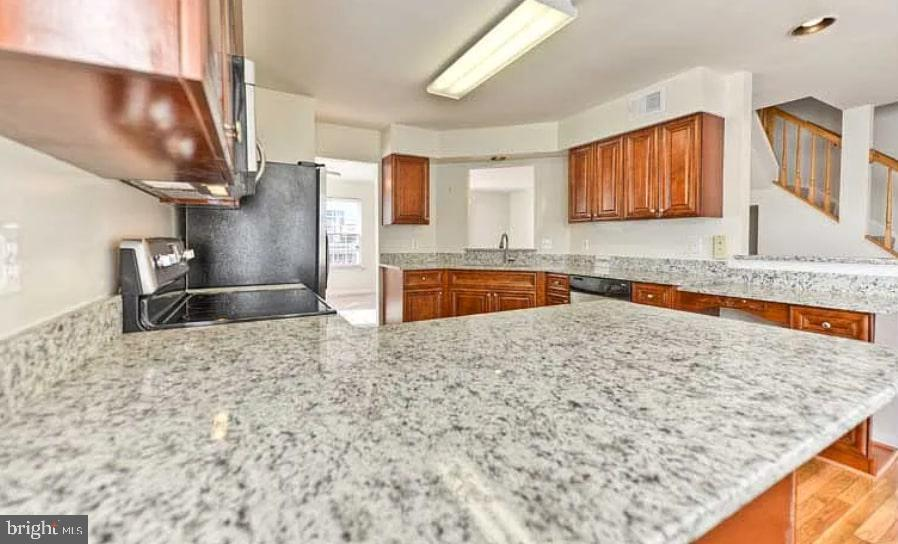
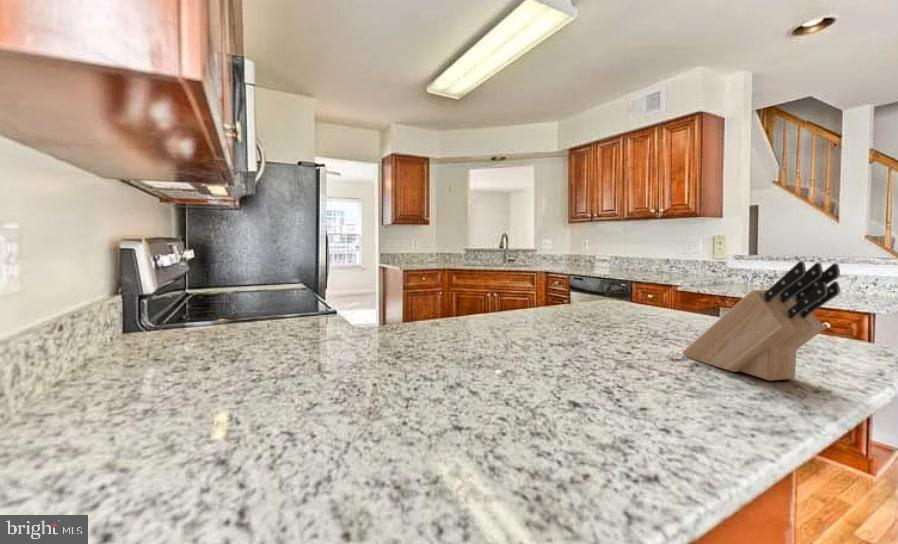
+ knife block (755, 316)
